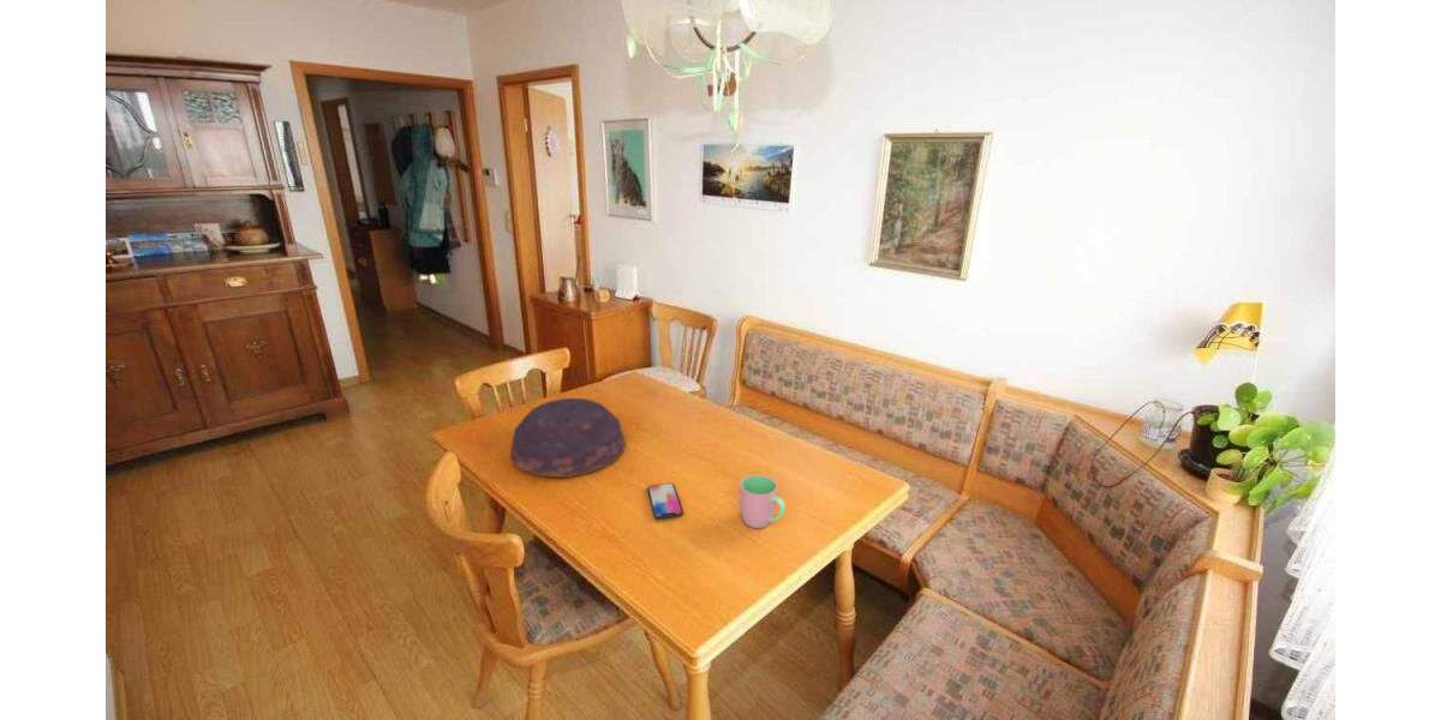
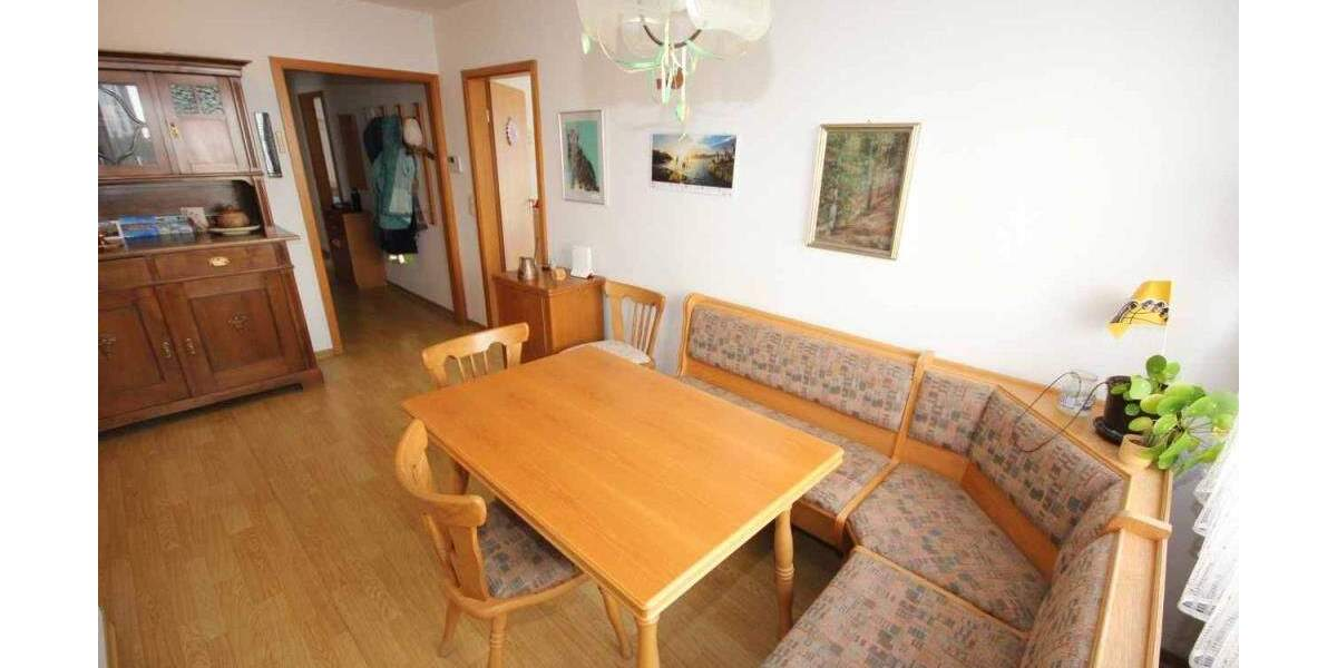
- bowl (568, 427)
- smartphone (664, 499)
- cup (763, 505)
